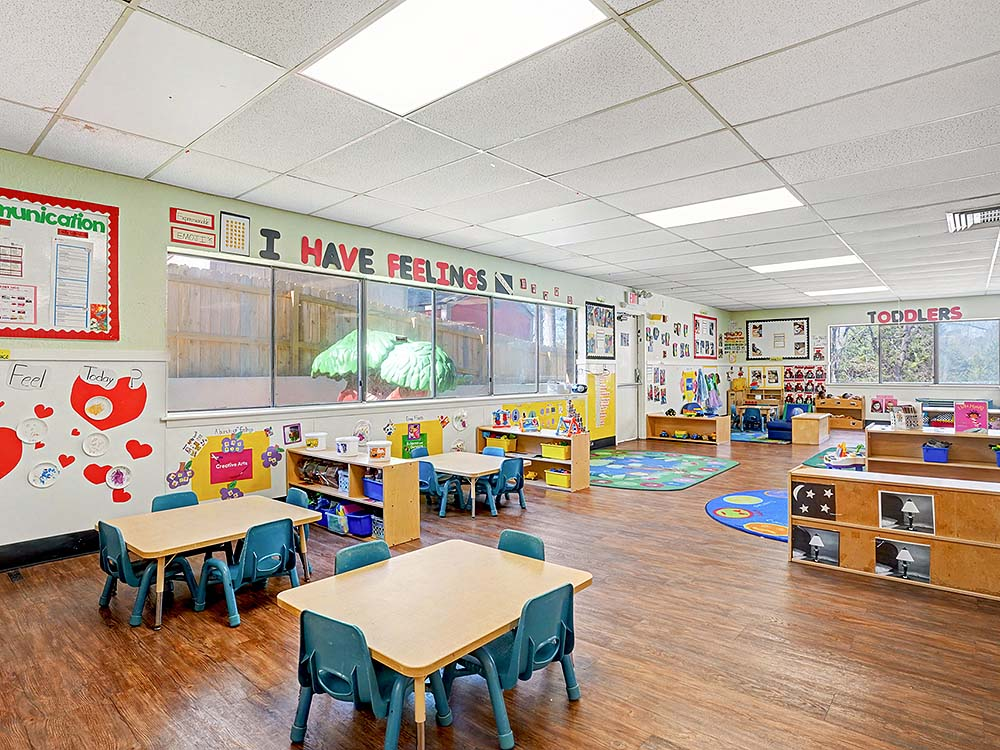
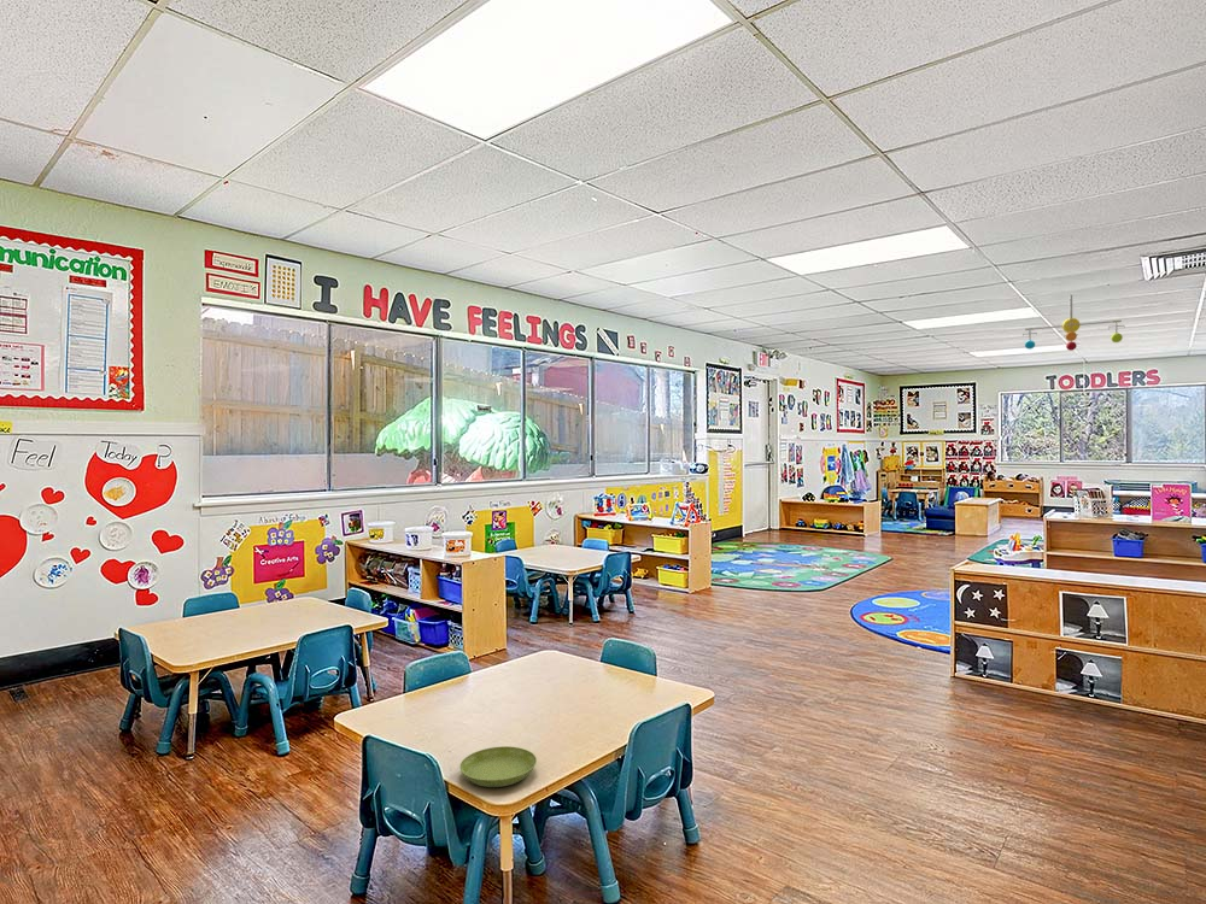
+ mobile (1071, 319)
+ saucer (498, 768)
